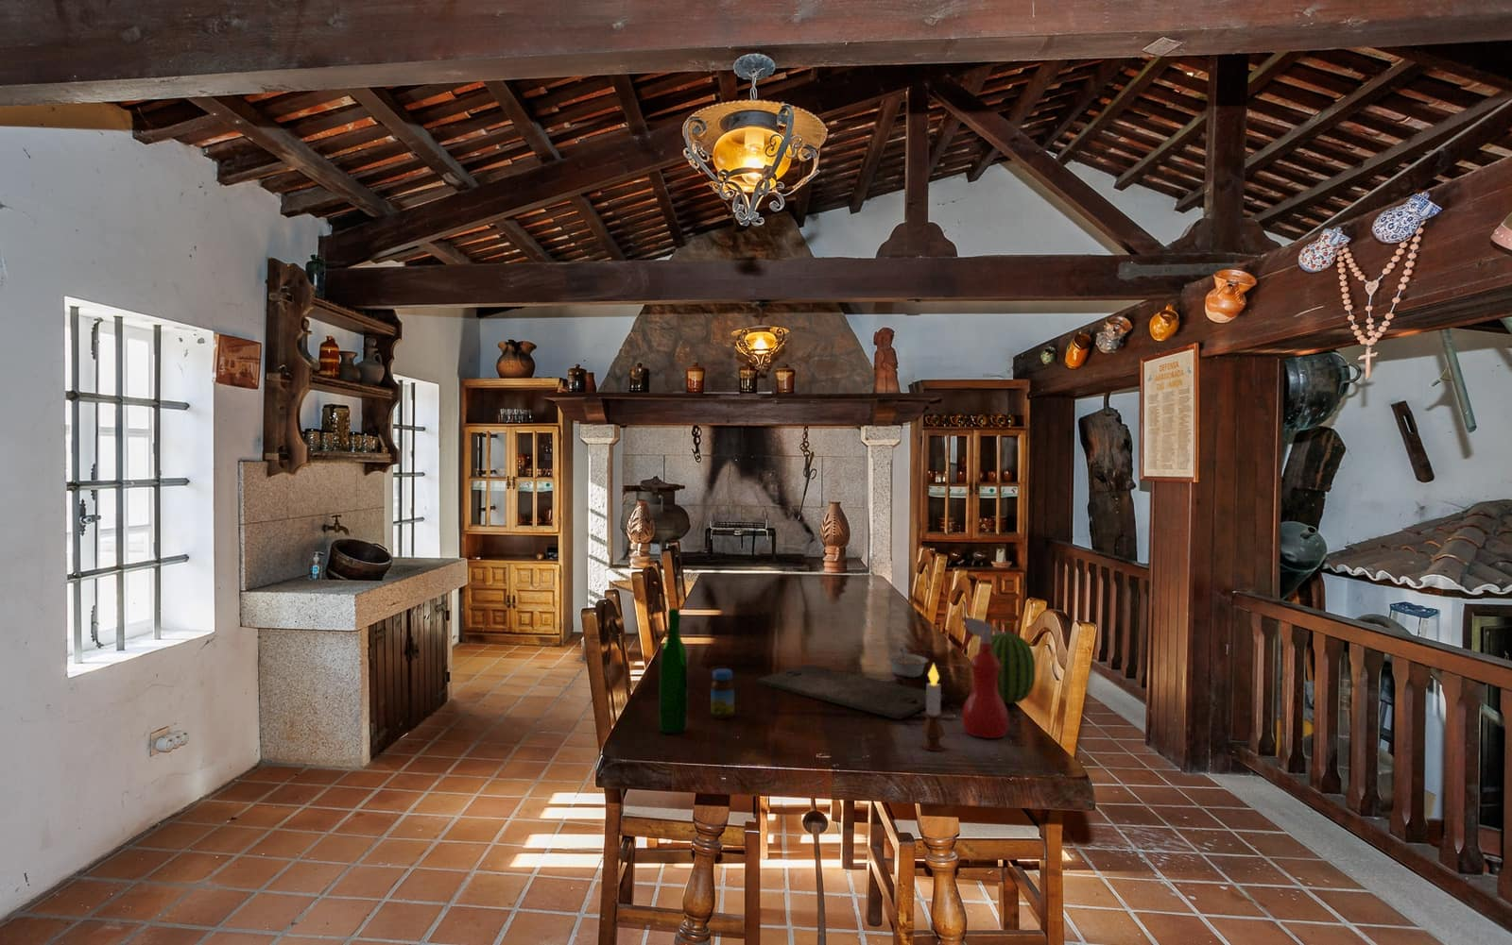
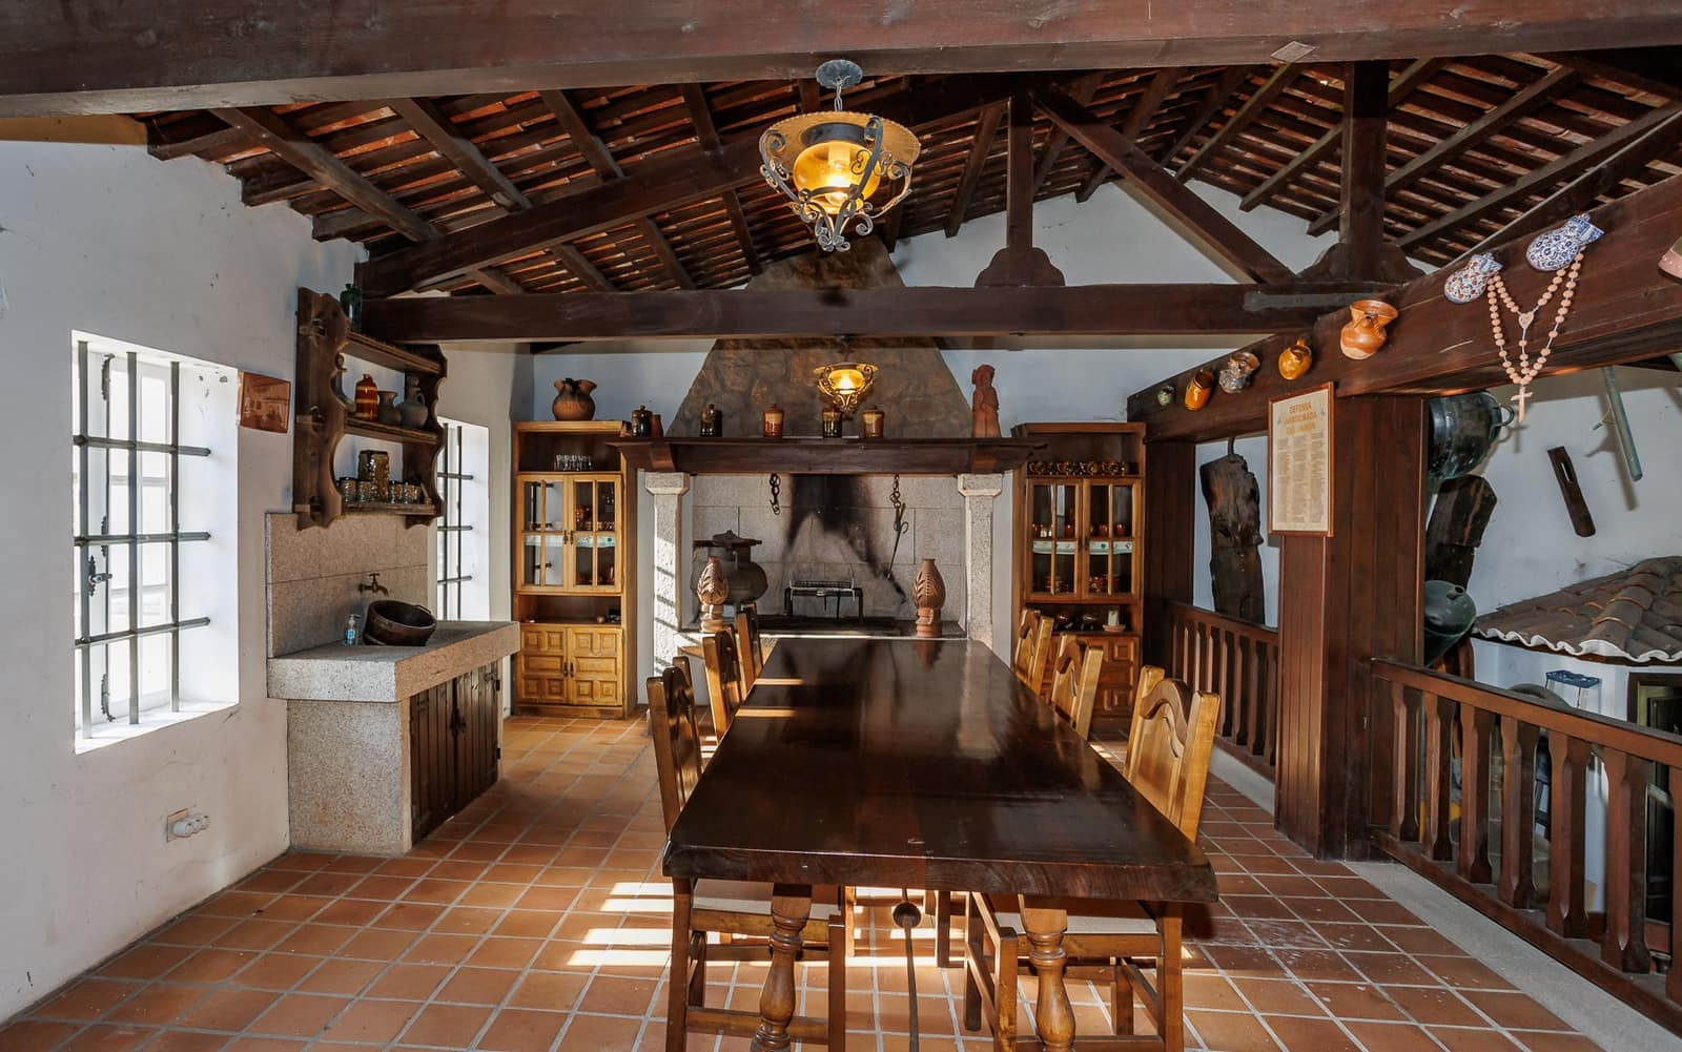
- fruit (1005, 665)
- cutting board (848, 688)
- wine bottle (673, 670)
- jar (722, 692)
- legume (905, 664)
- candle (932, 704)
- spray bottle (980, 675)
